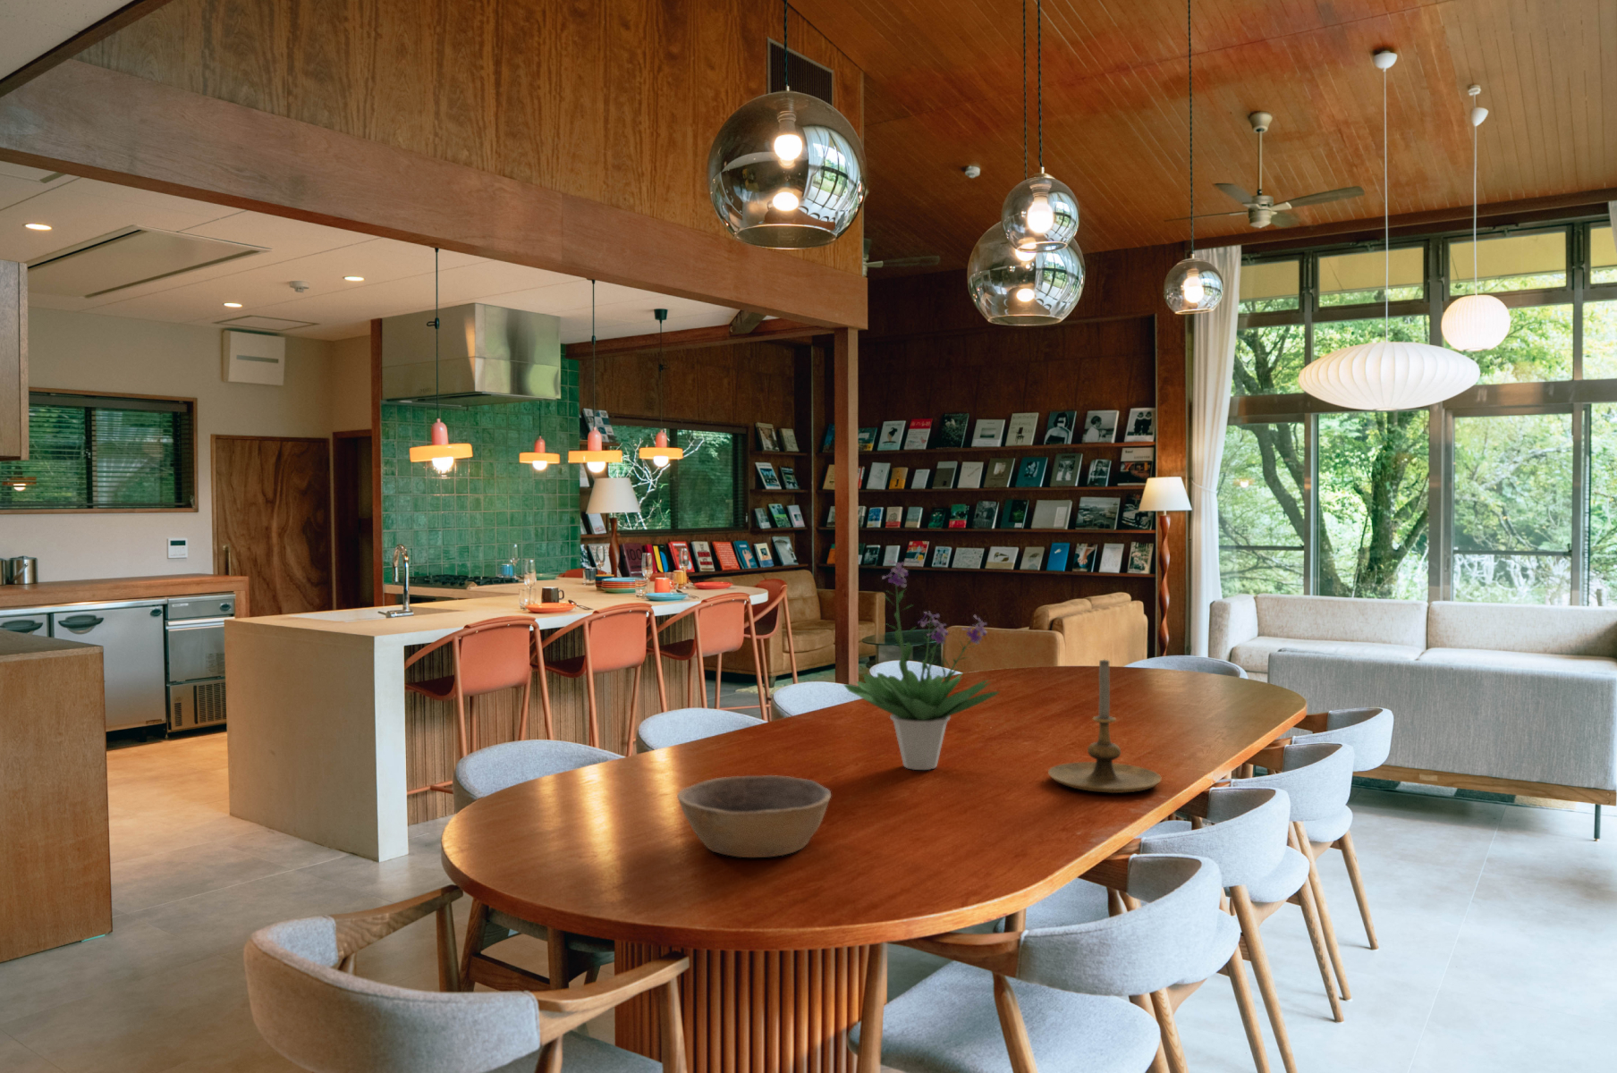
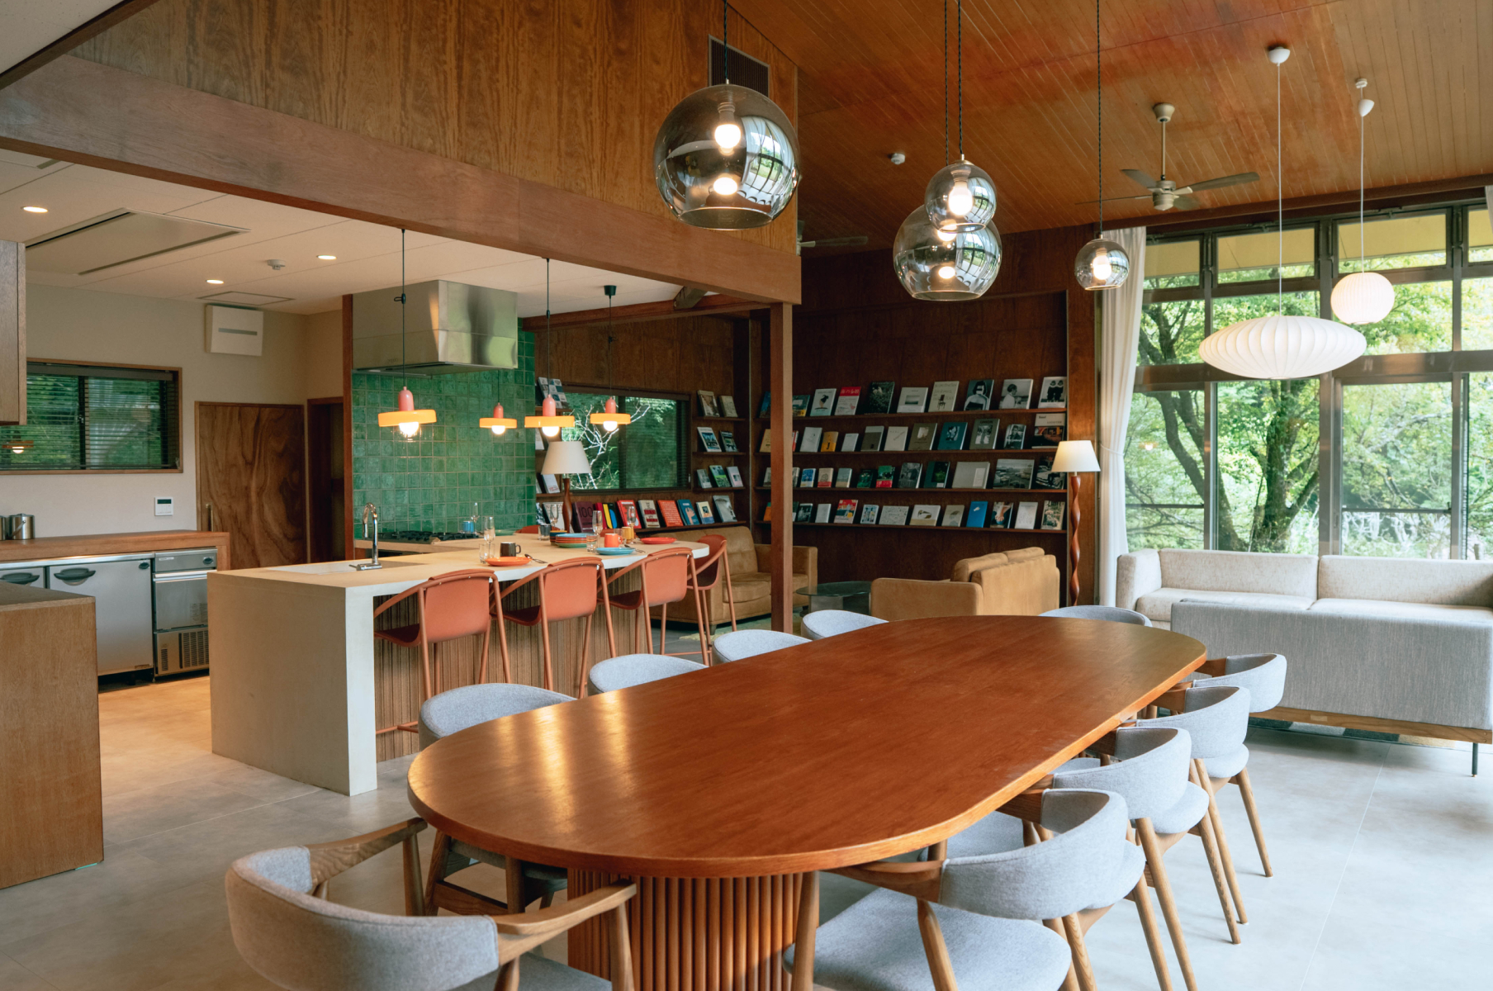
- bowl (756, 817)
- candle holder (1103, 720)
- potted plant (922, 663)
